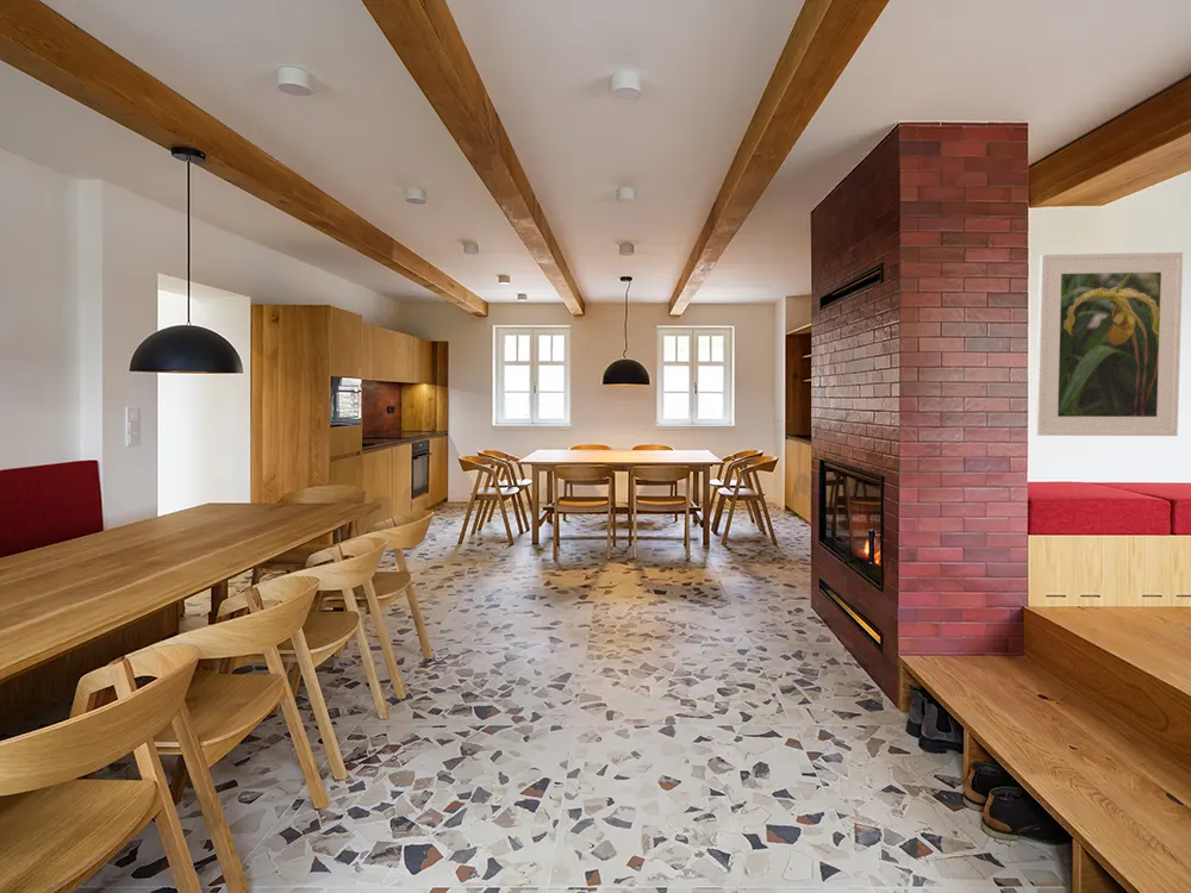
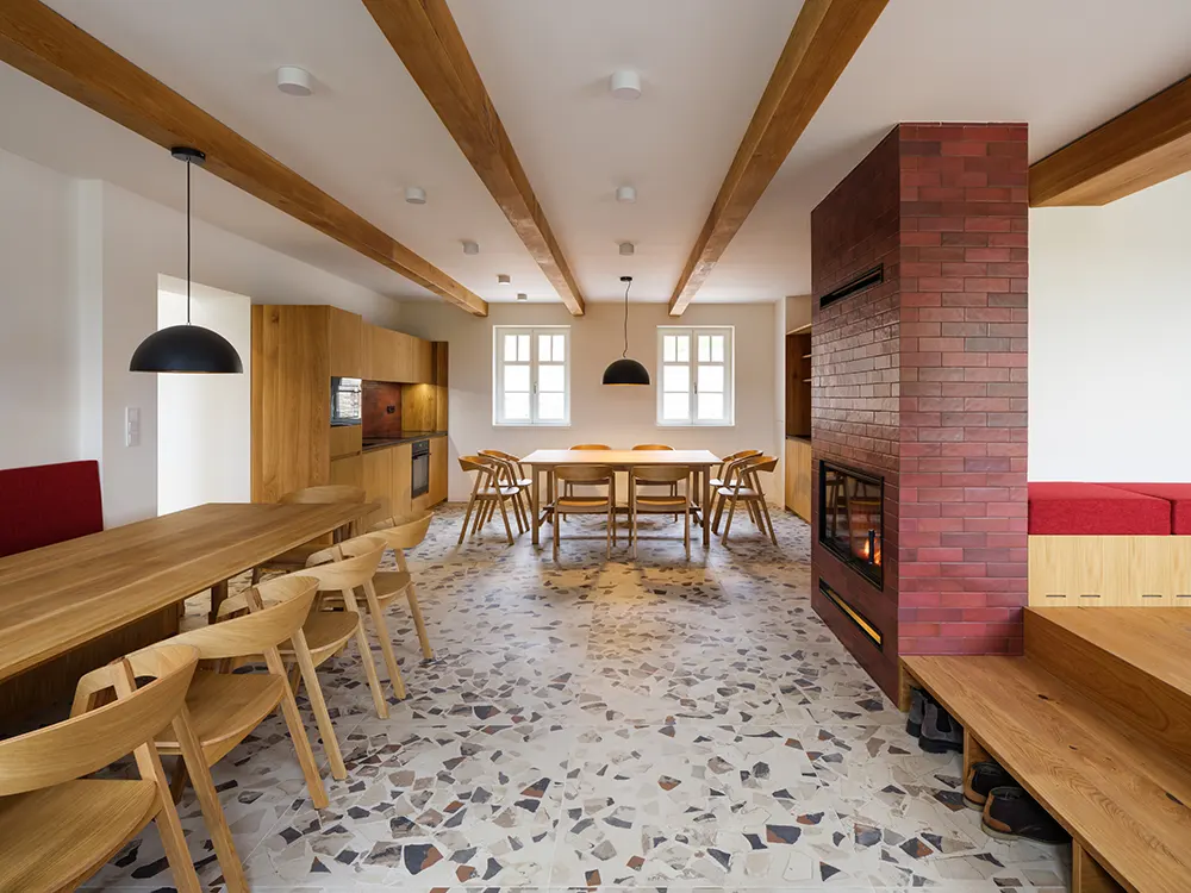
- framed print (1108, 344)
